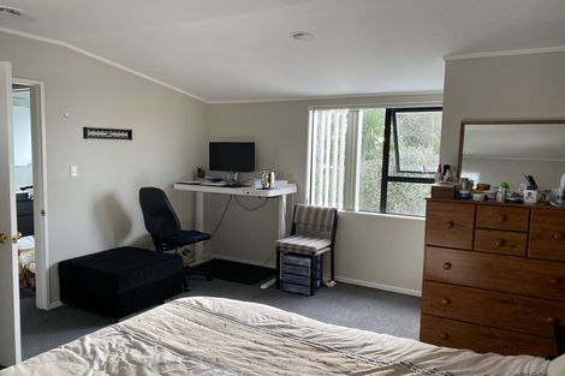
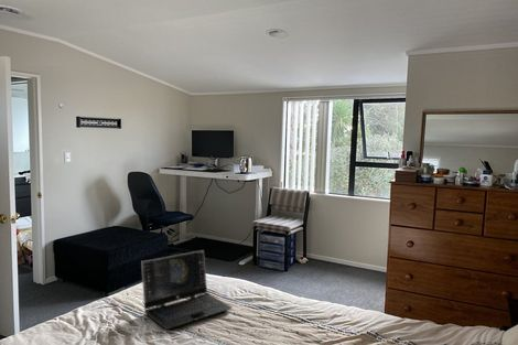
+ laptop (186, 285)
